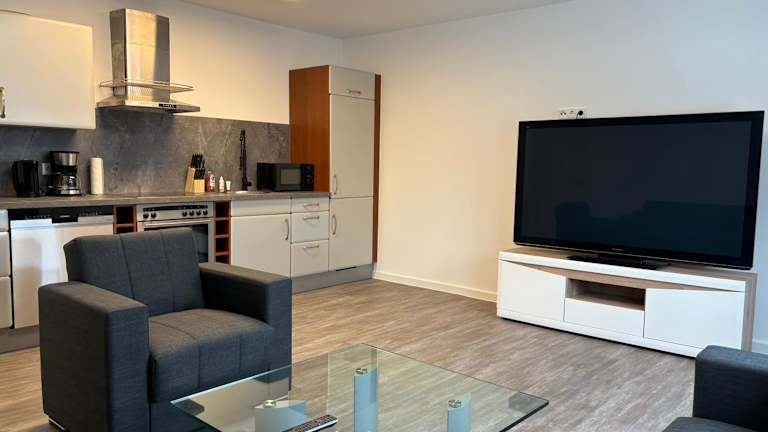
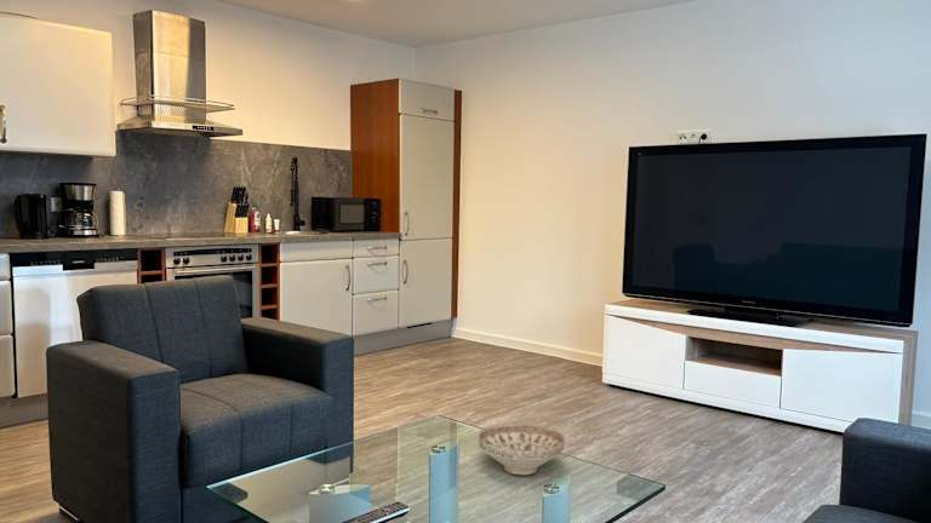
+ decorative bowl (520, 452)
